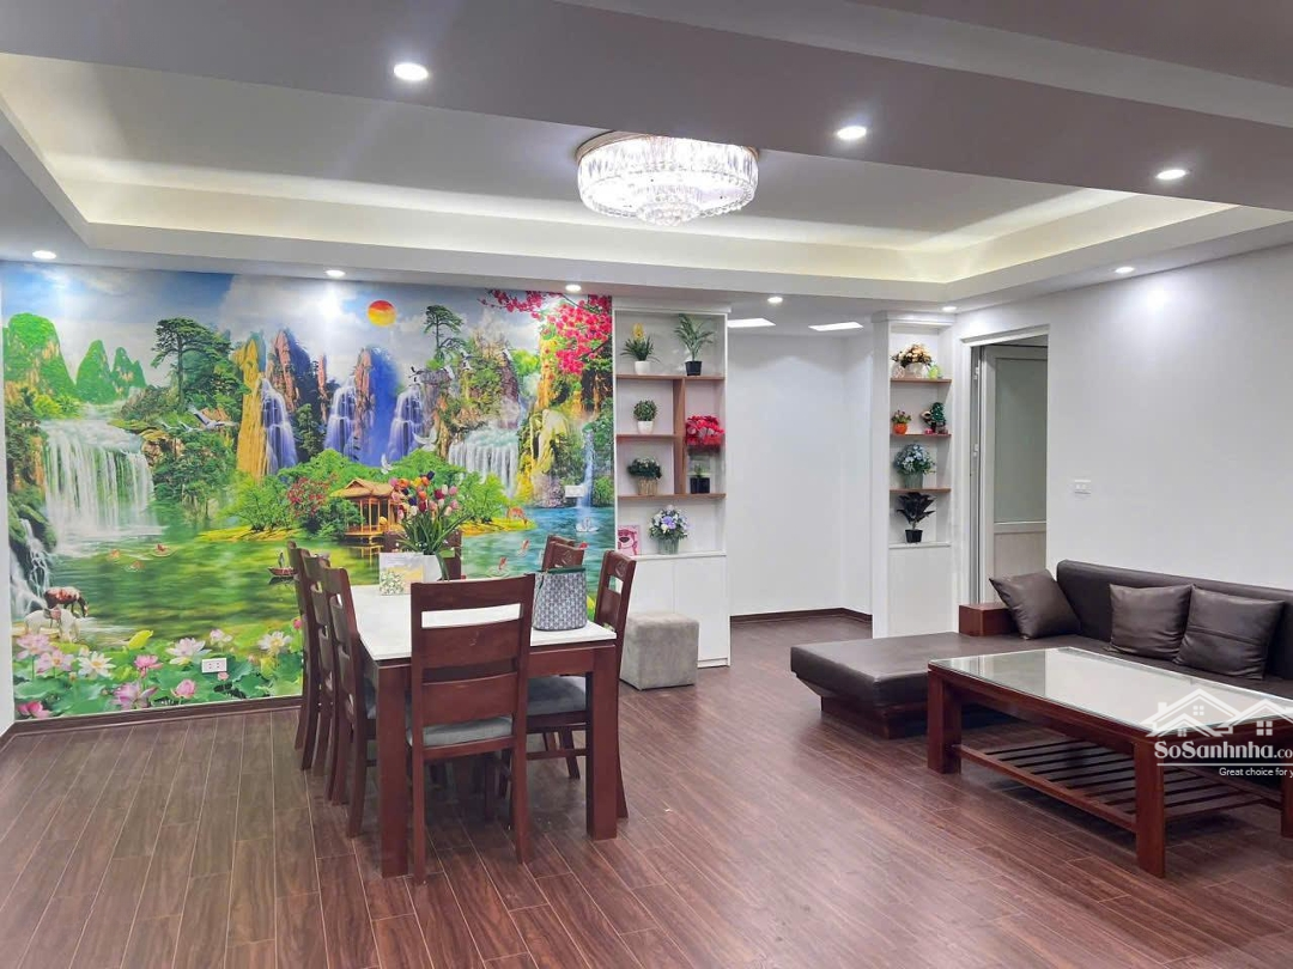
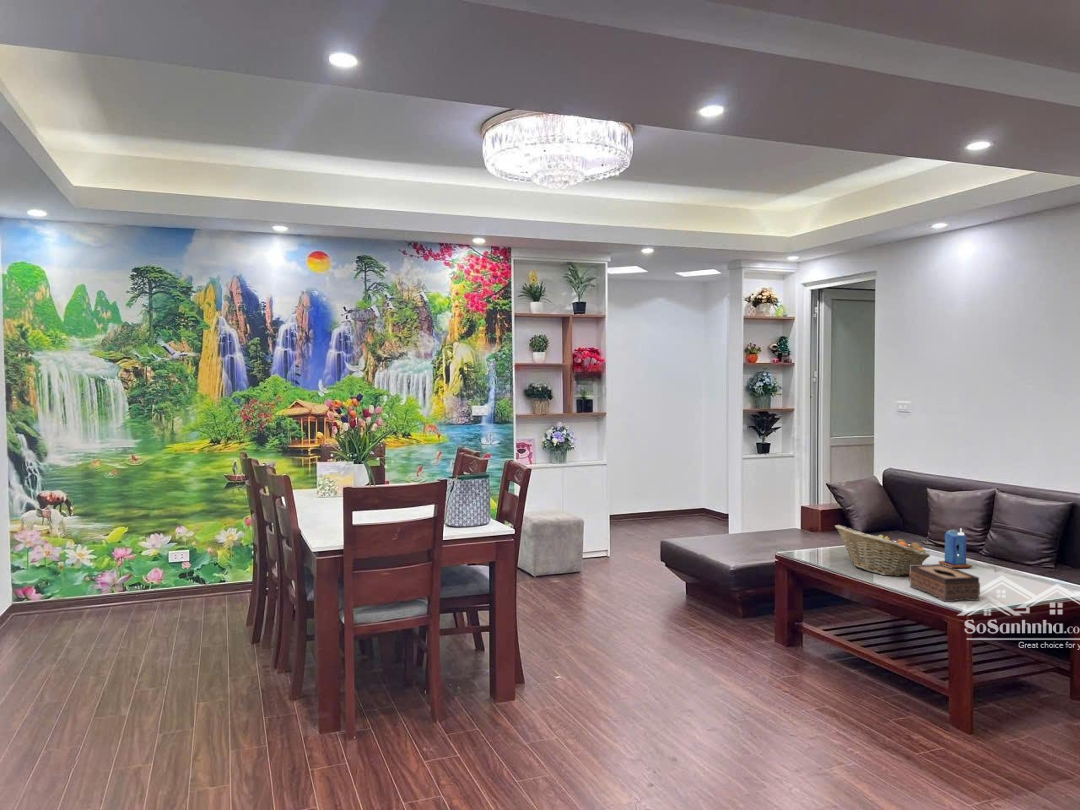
+ fruit basket (880, 547)
+ candle (955, 546)
+ tissue box (943, 582)
